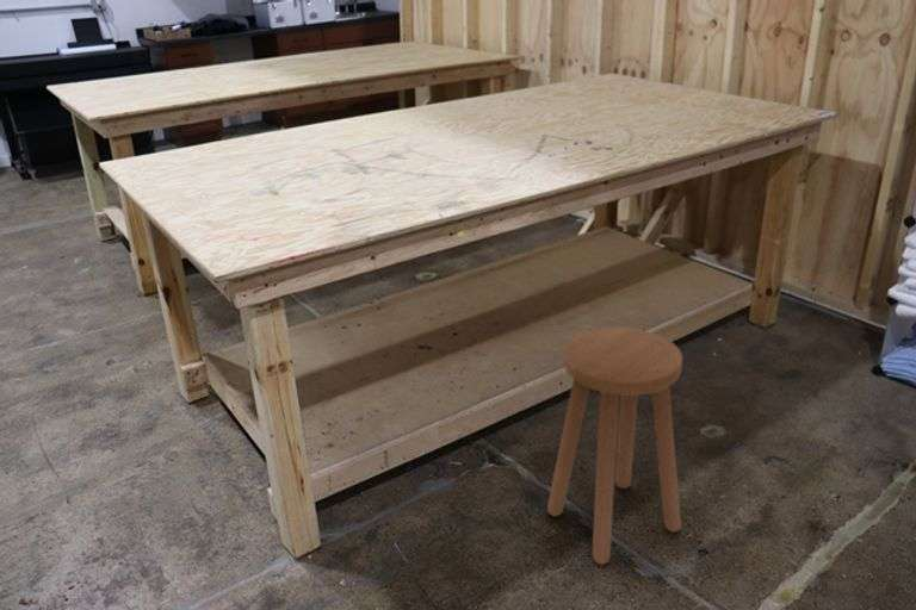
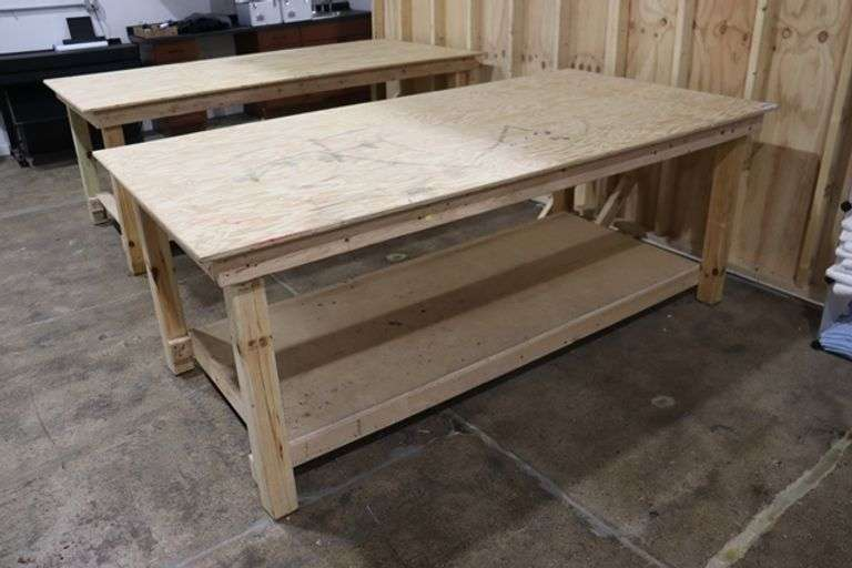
- stool (615, 441)
